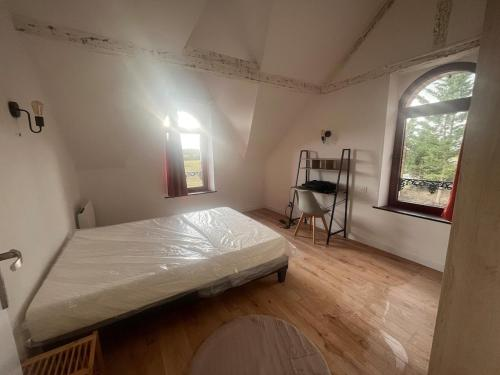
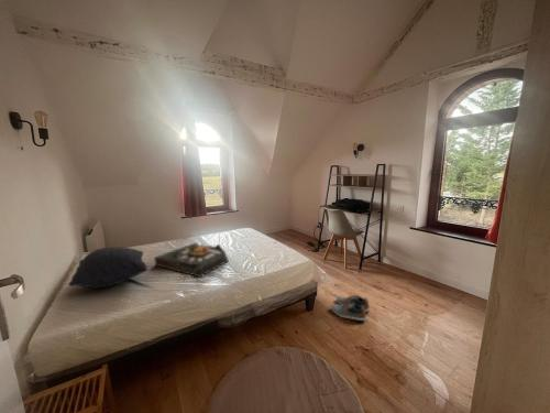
+ serving tray (197, 252)
+ pillow (112, 265)
+ shoe (350, 304)
